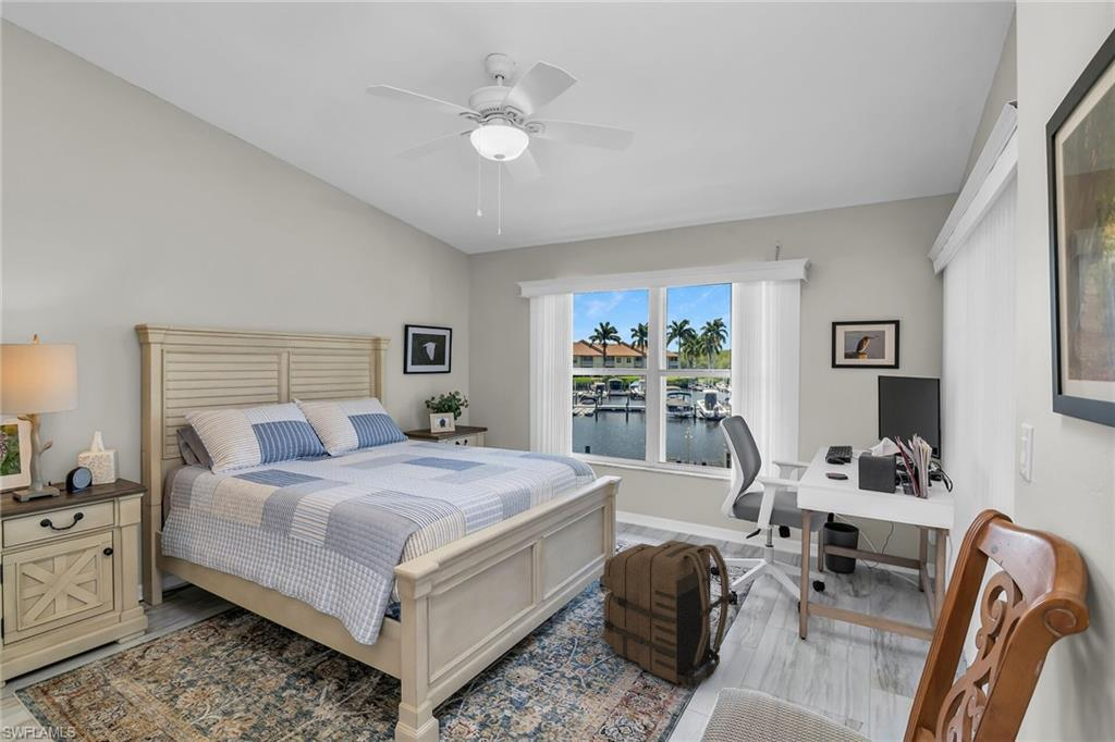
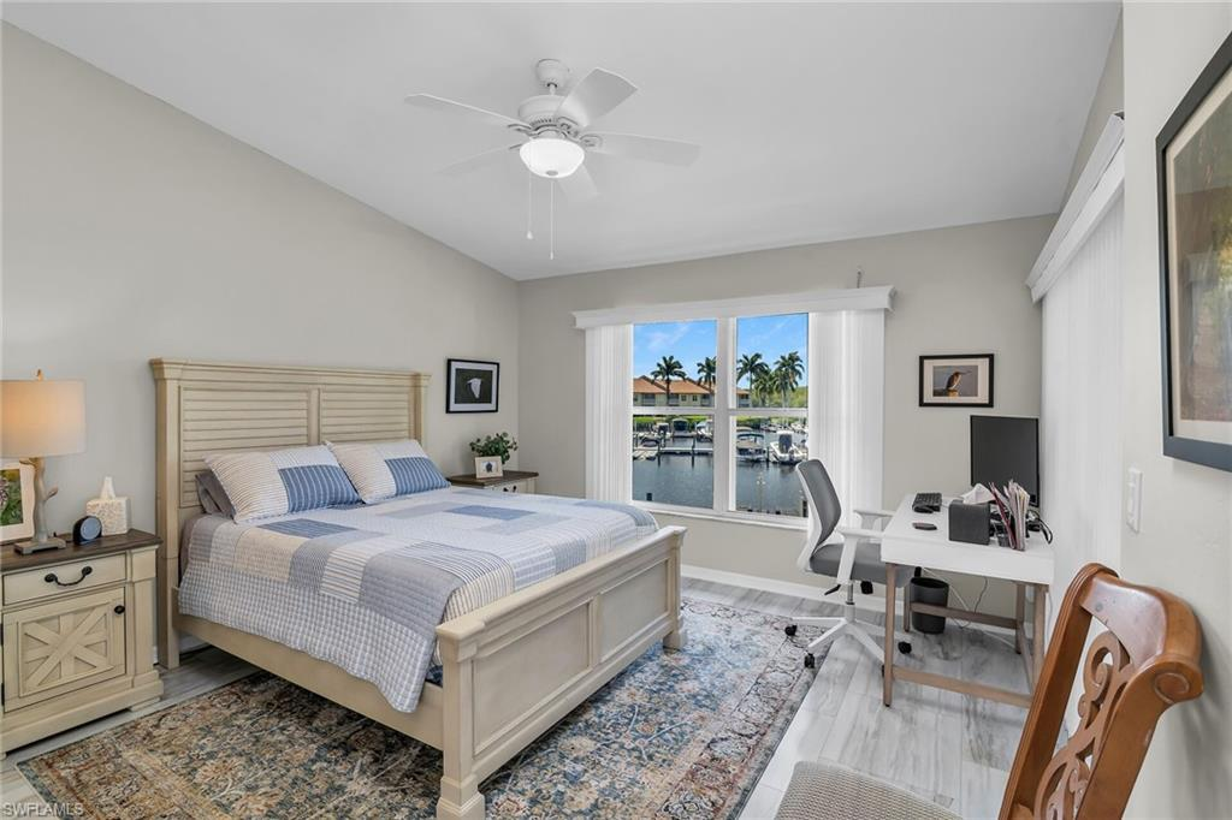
- backpack (664, 599)
